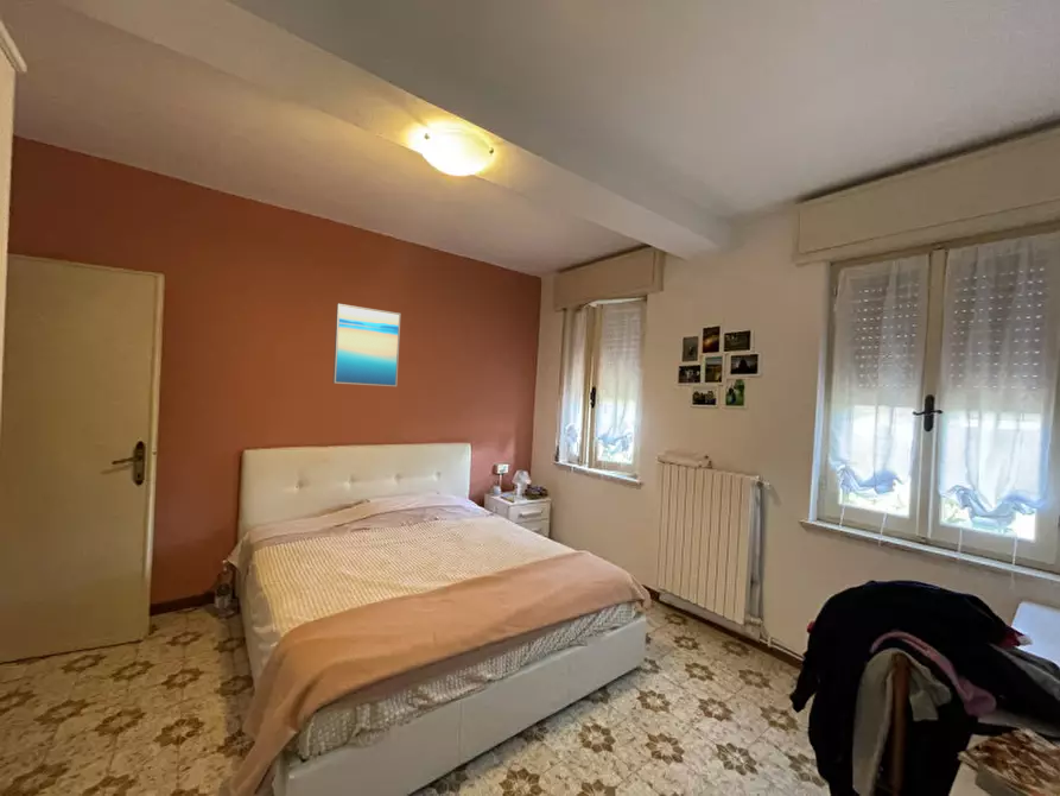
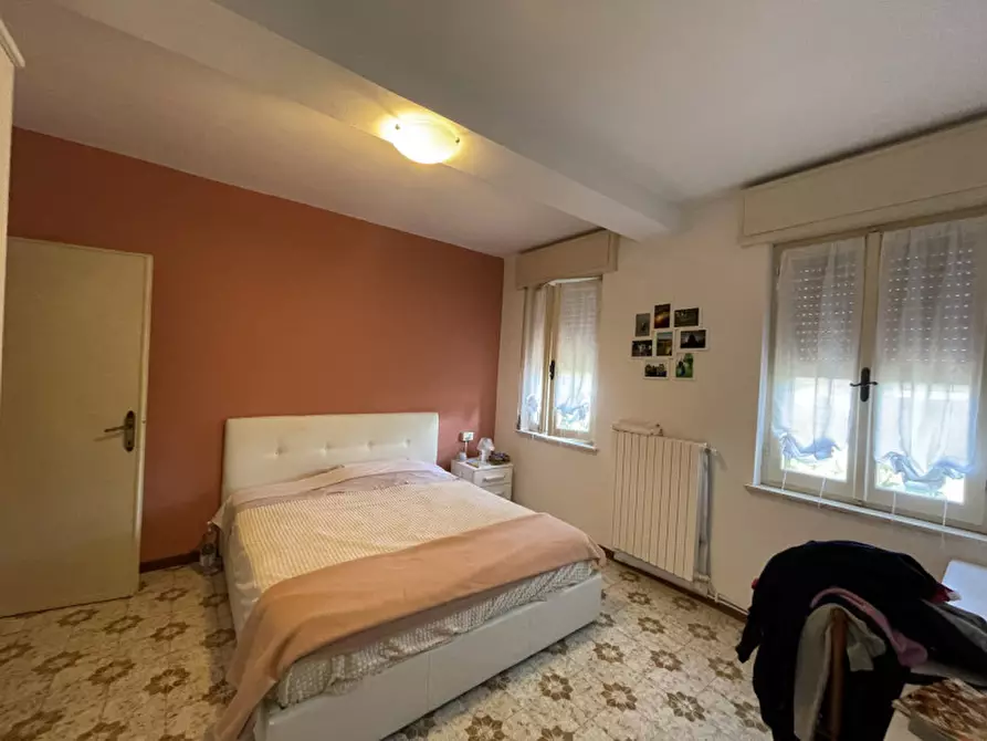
- wall art (367, 347)
